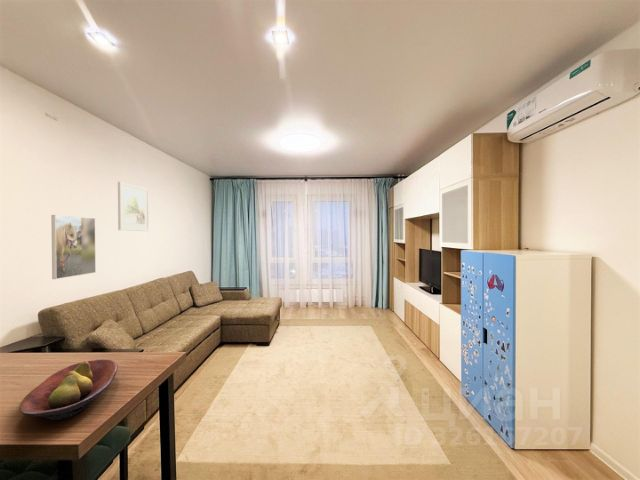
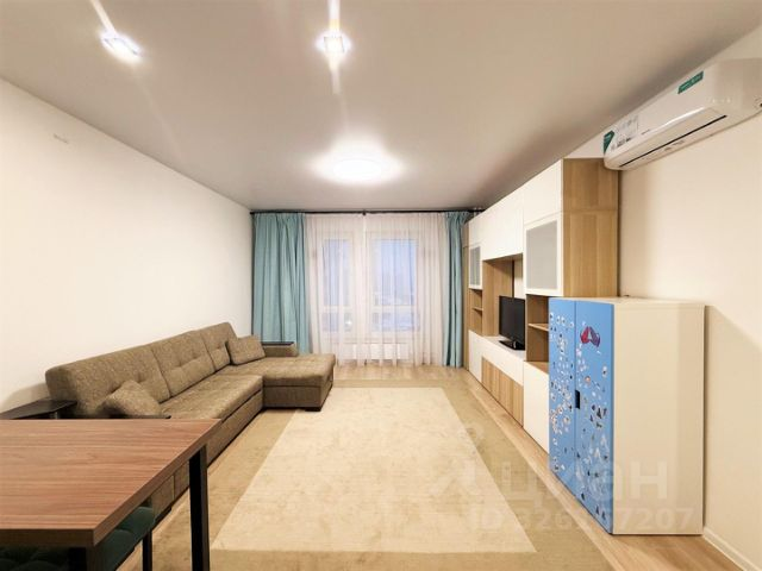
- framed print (75, 246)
- fruit bowl (75, 383)
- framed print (134, 208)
